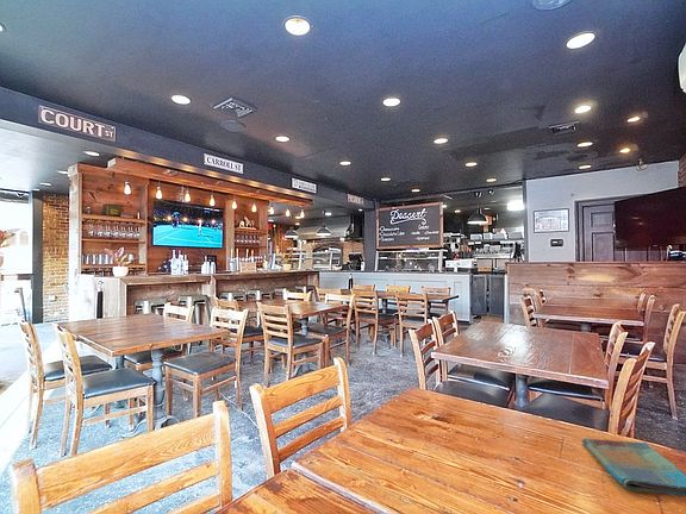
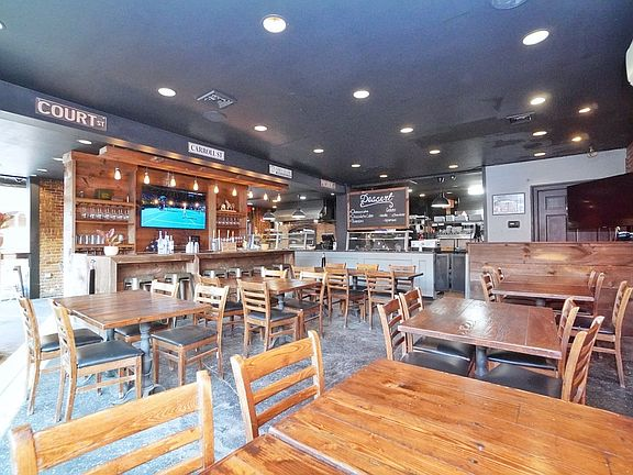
- dish towel (636, 463)
